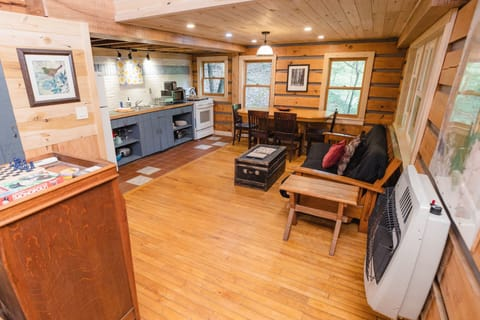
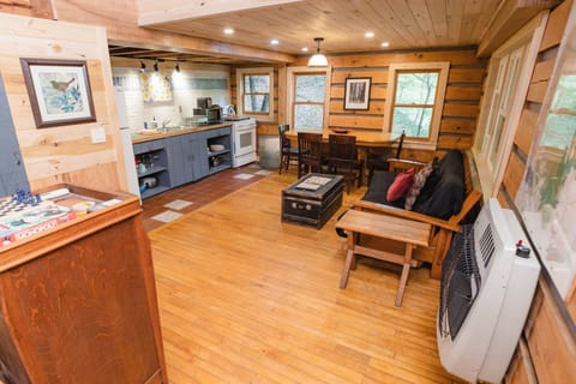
+ trash can (269, 151)
